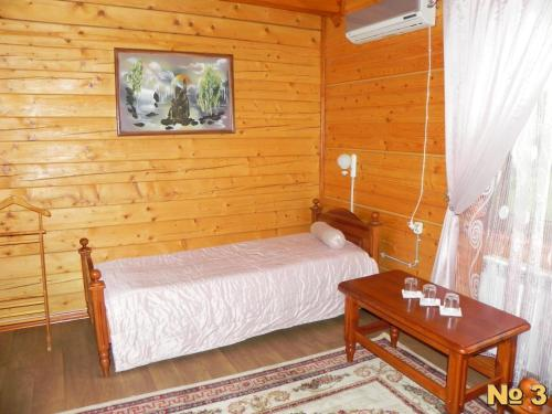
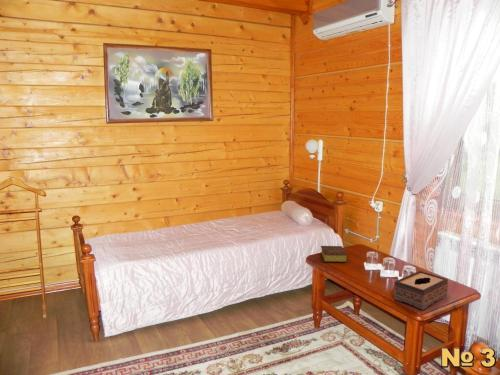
+ bible (333, 253)
+ tissue box (421, 289)
